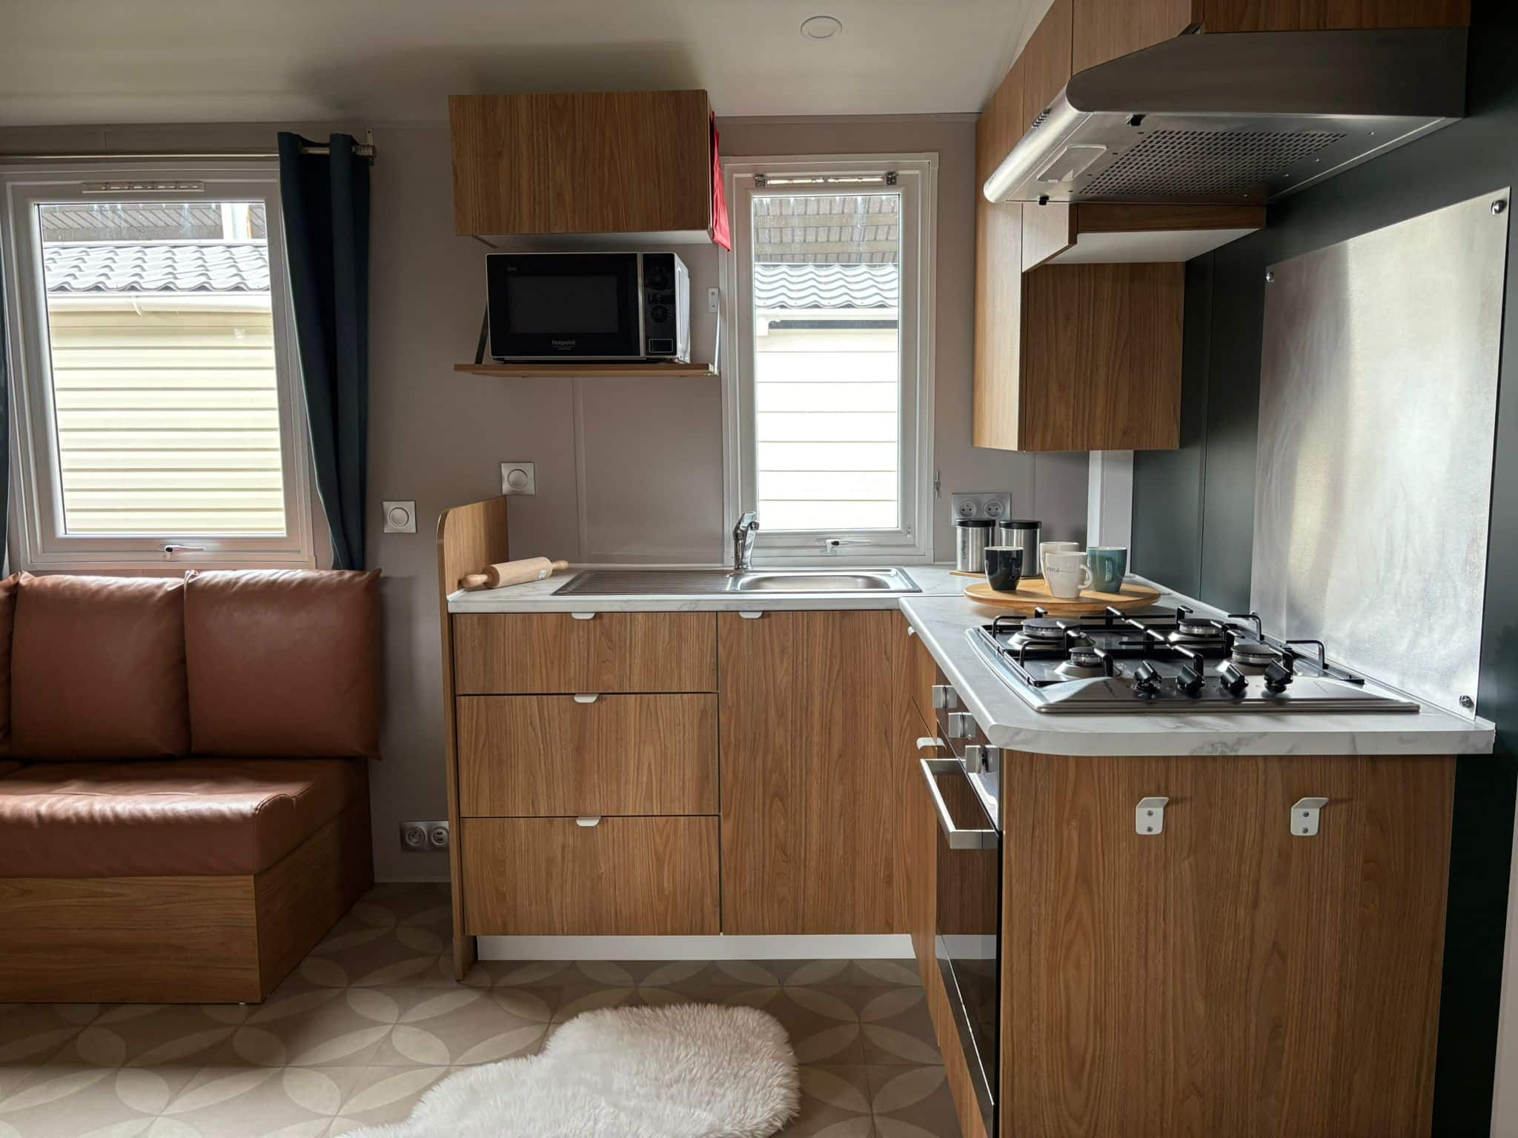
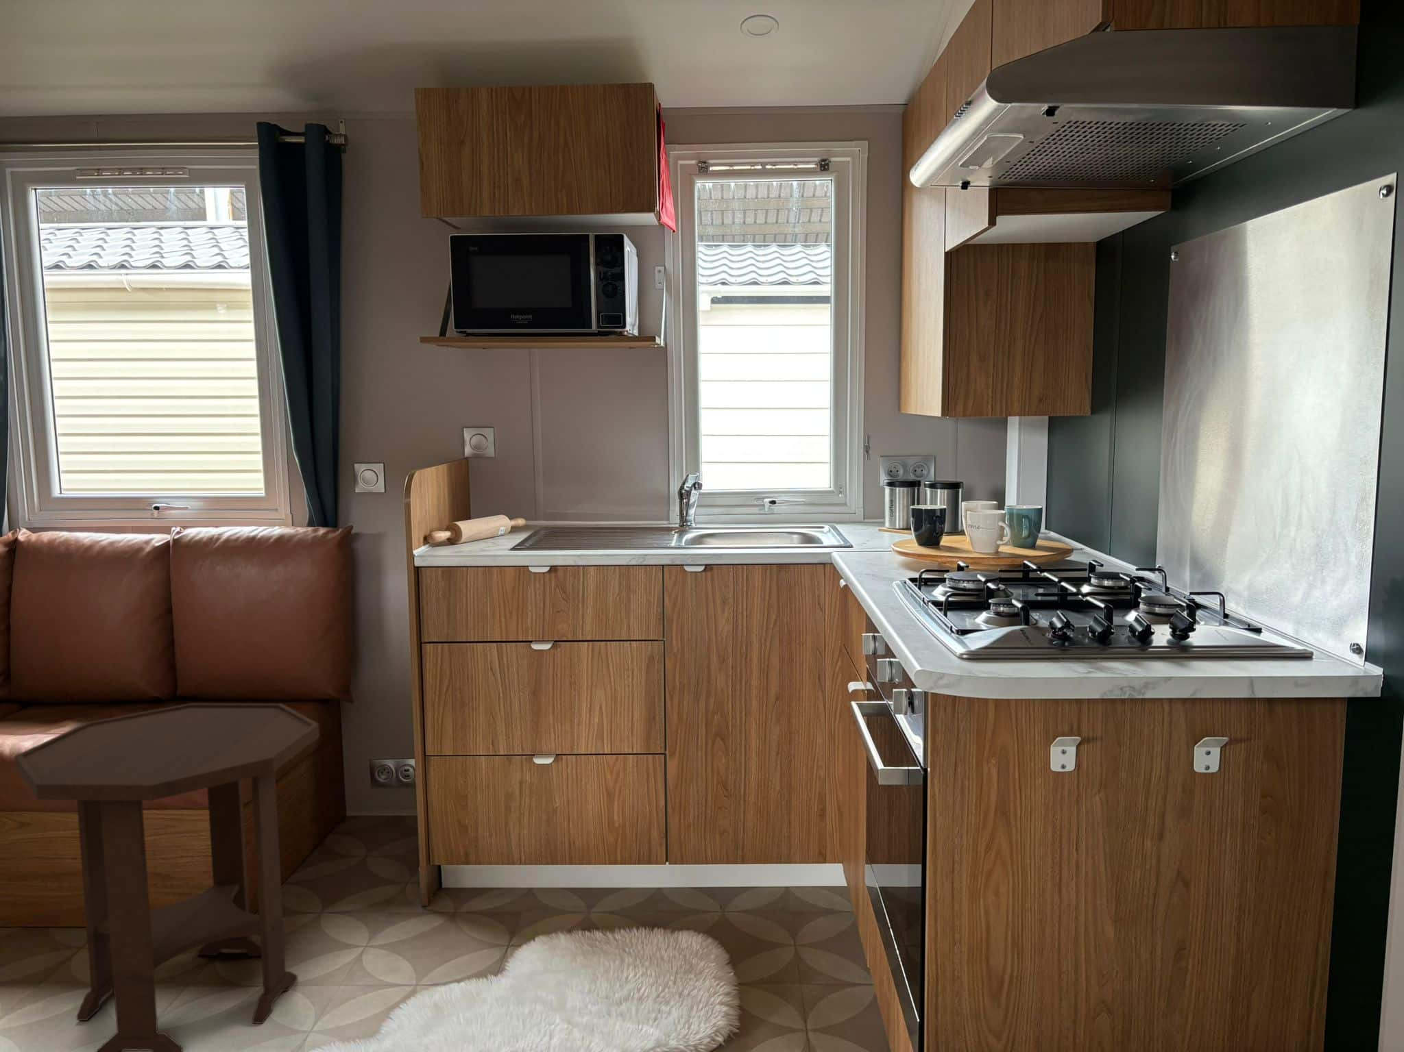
+ side table (192, 896)
